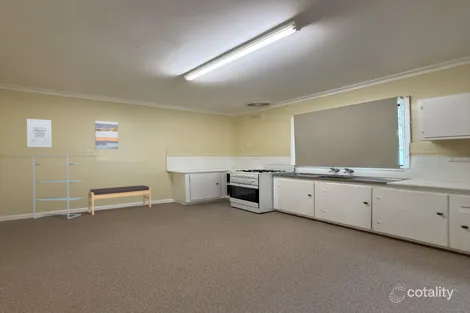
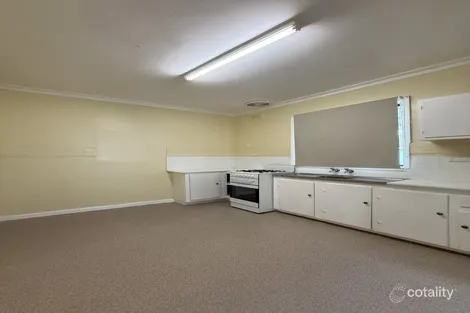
- wall art (106, 135)
- bench (120, 196)
- wall art (39, 133)
- shelving unit (57, 181)
